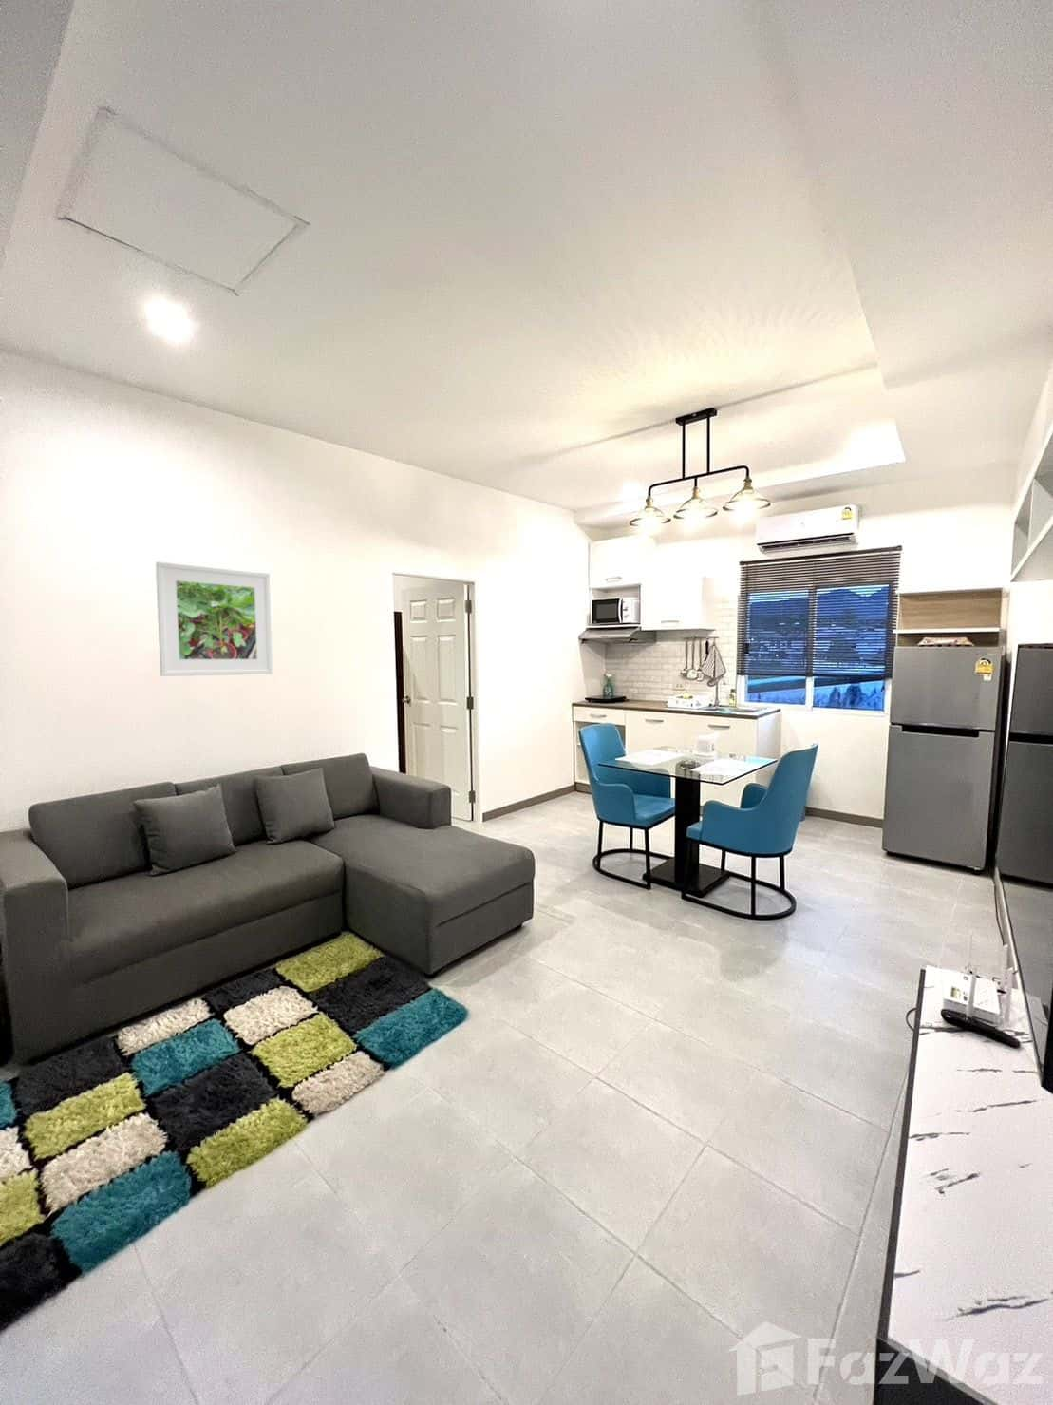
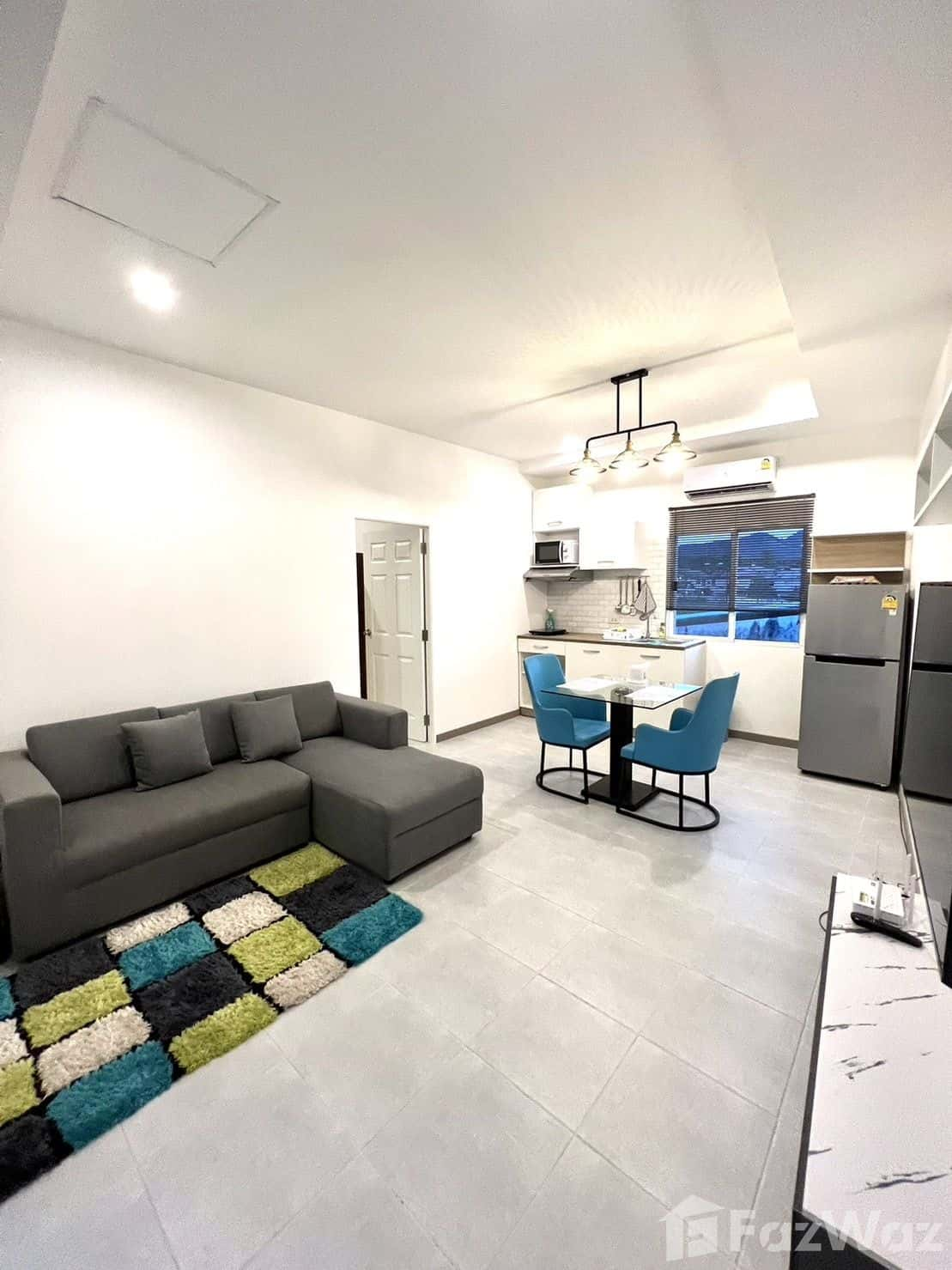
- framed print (218, 622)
